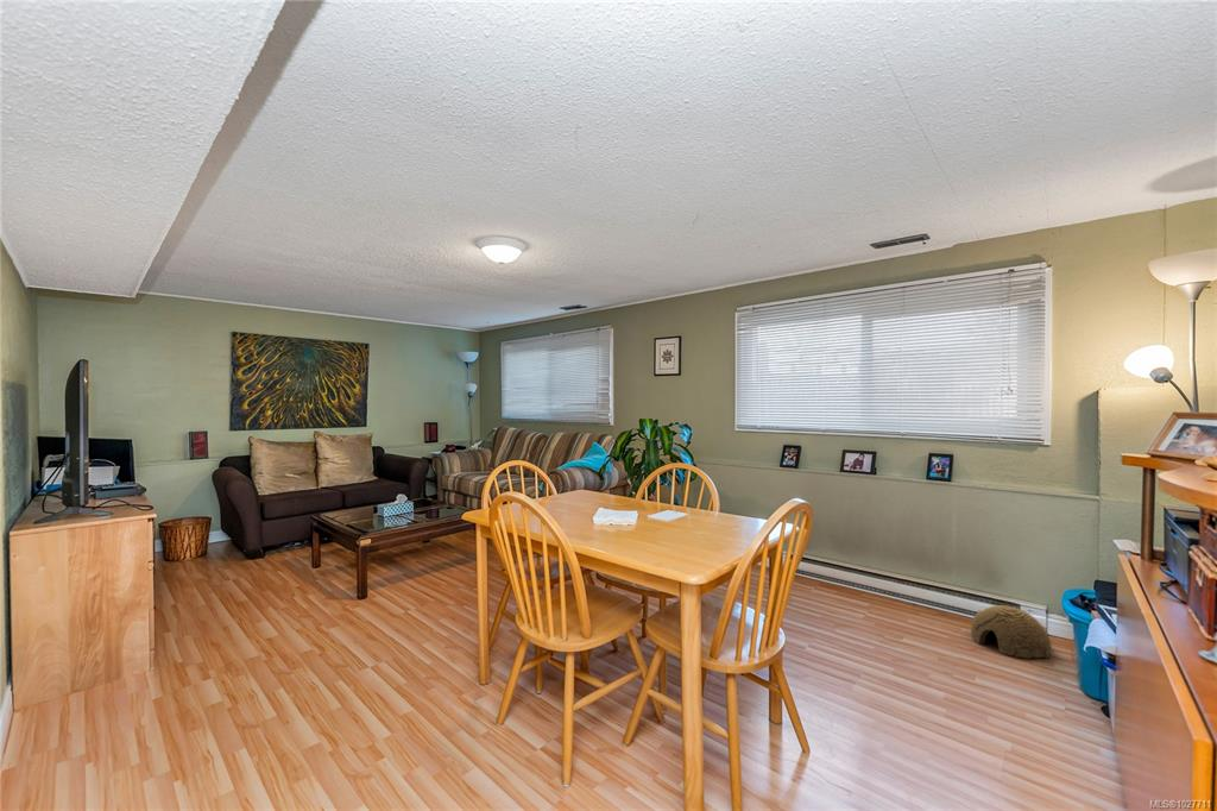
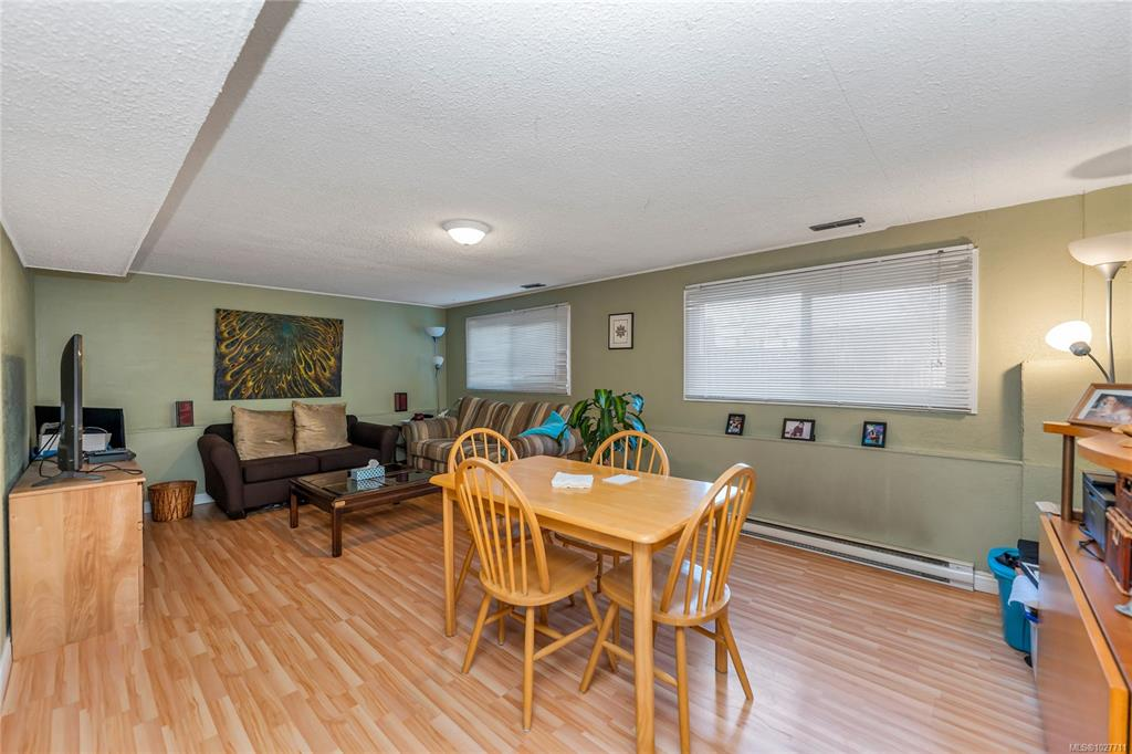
- woven basket (1009, 625)
